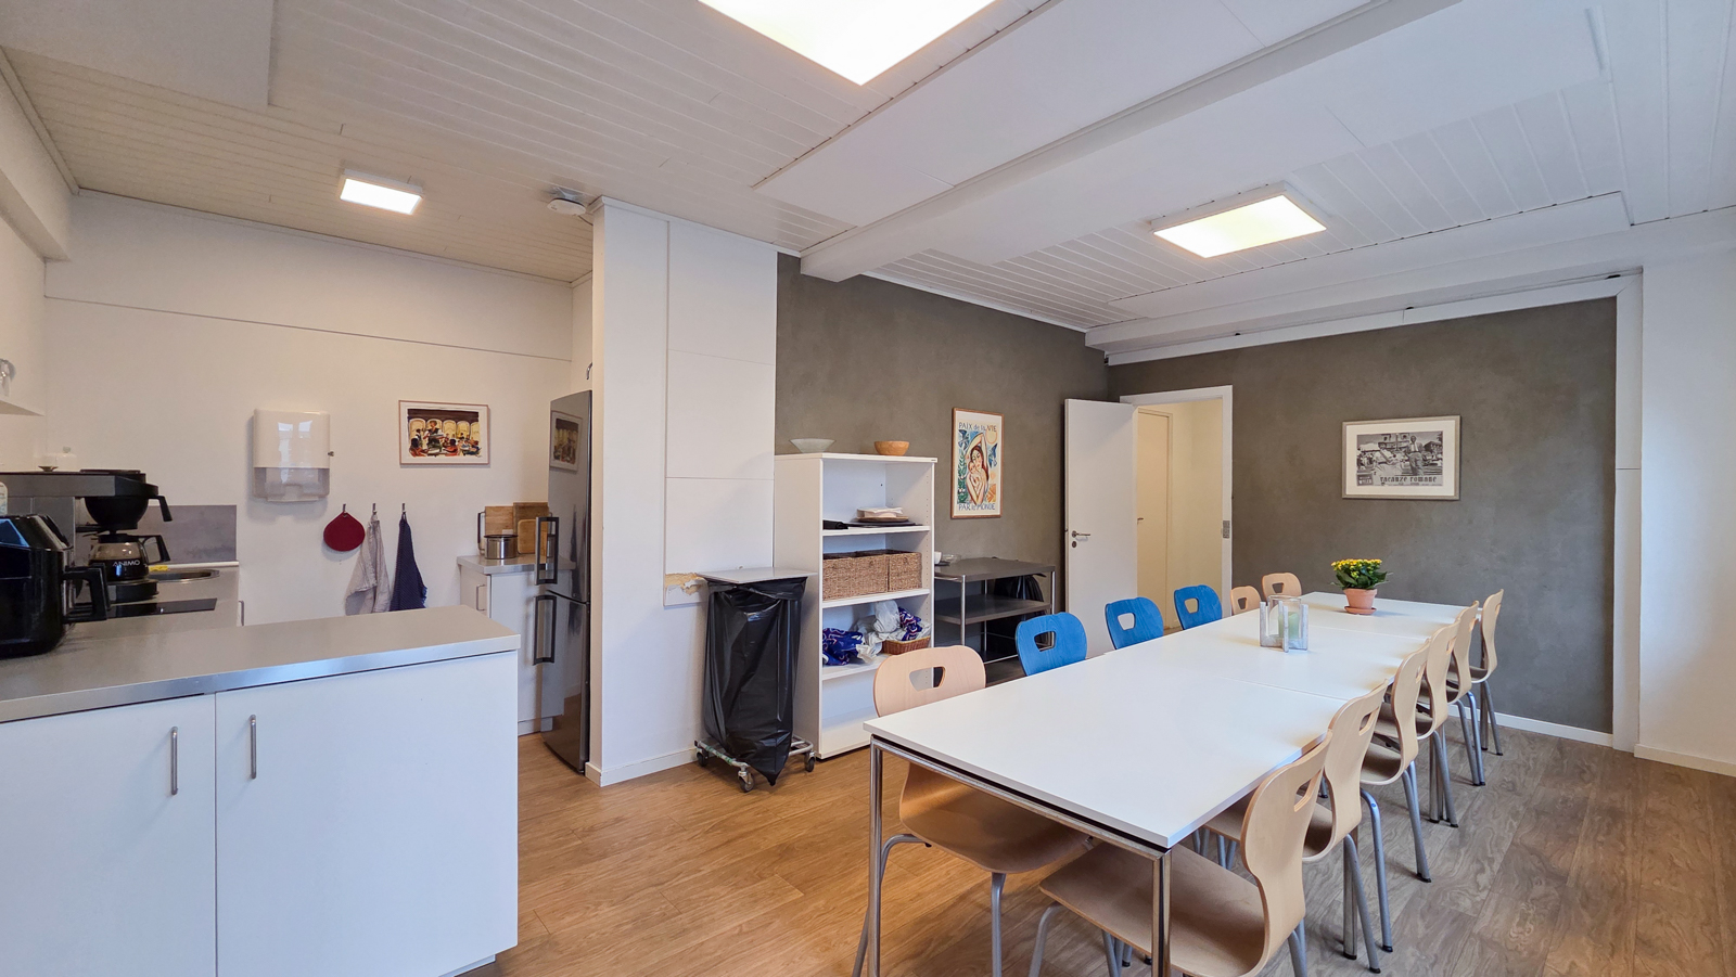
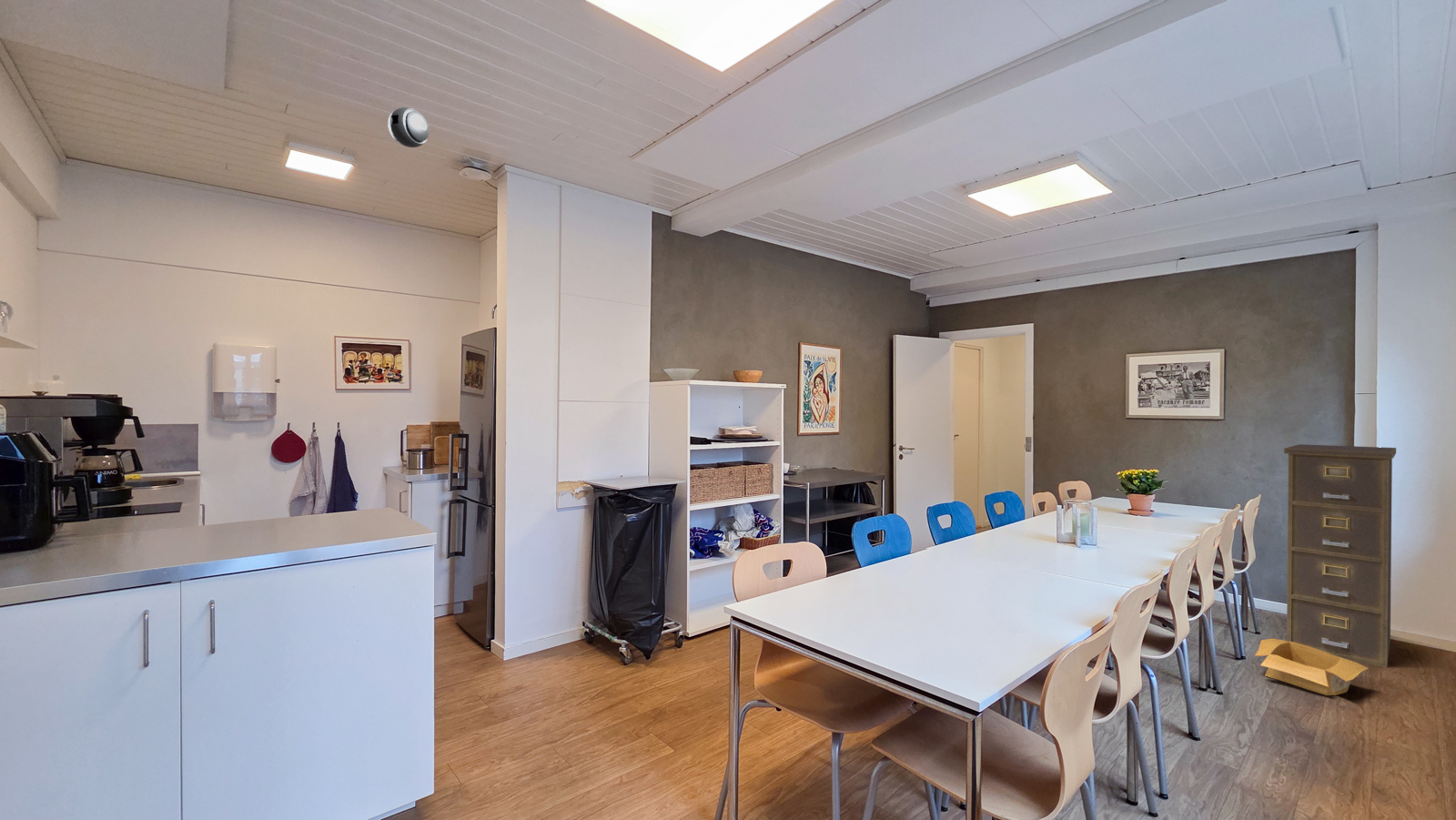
+ filing cabinet (1340, 545)
+ cardboard box (1304, 667)
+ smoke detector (409, 127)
